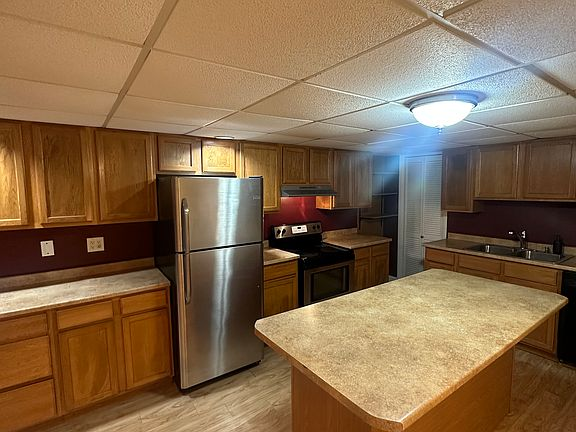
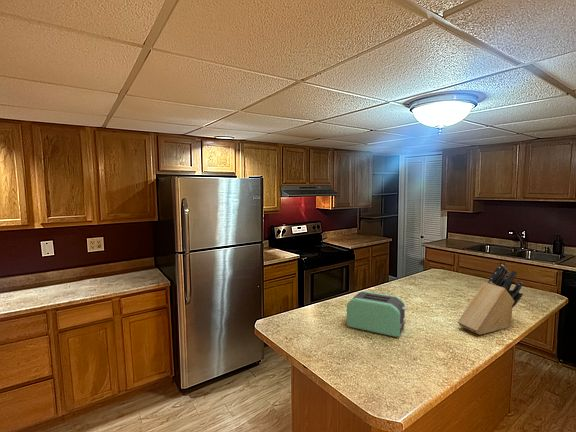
+ knife block (491, 297)
+ toaster (375, 312)
